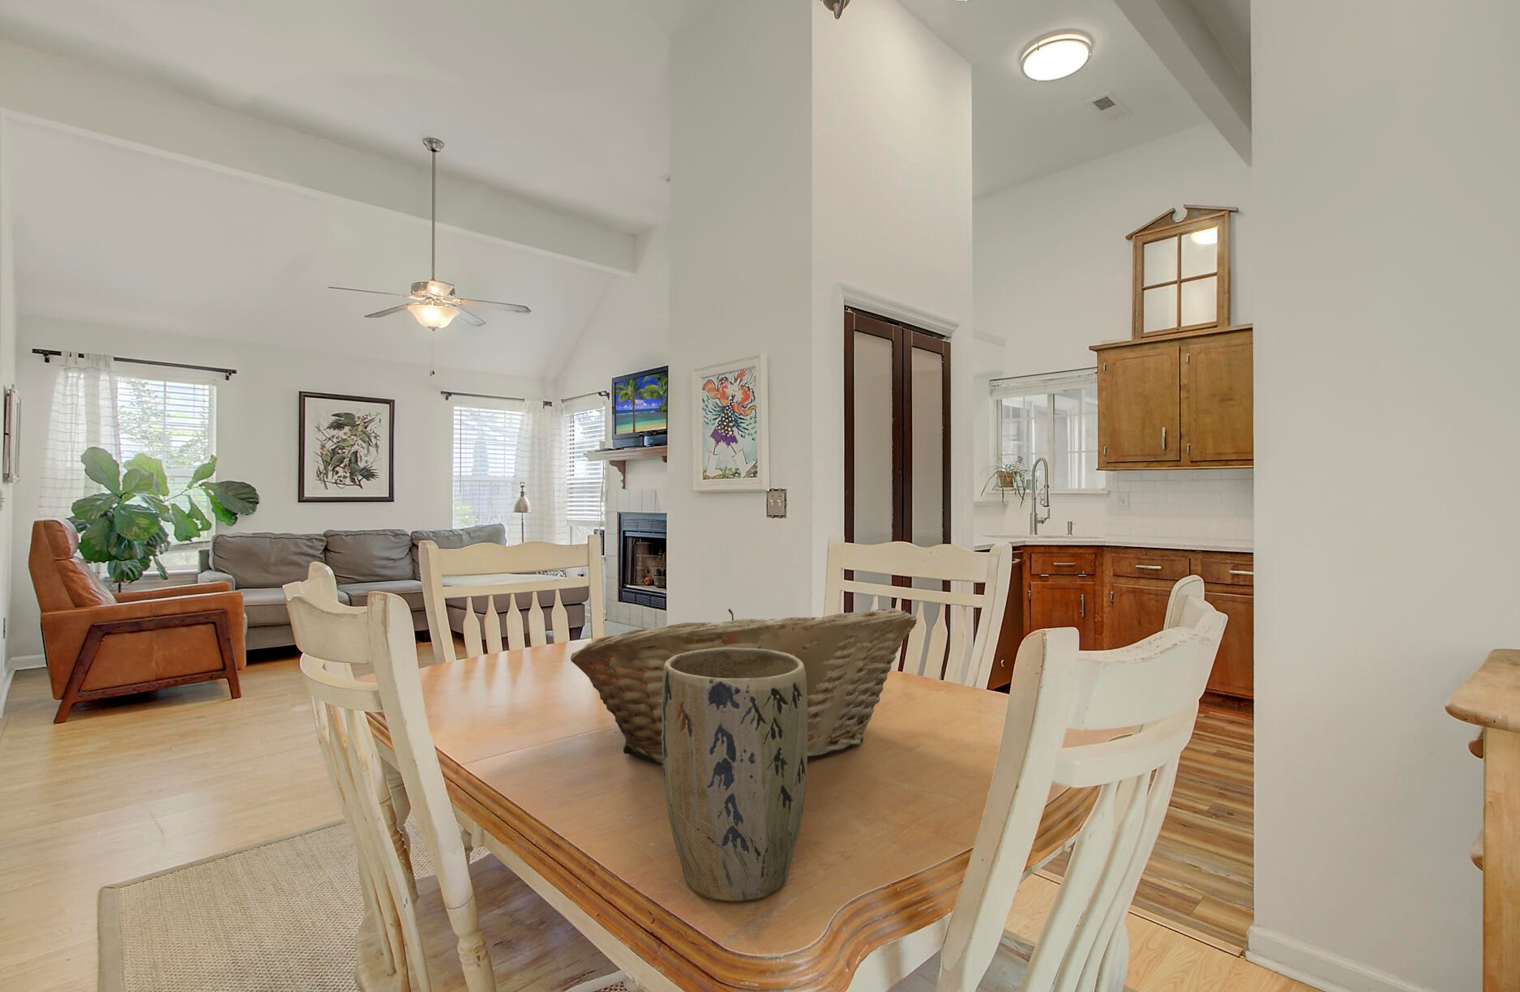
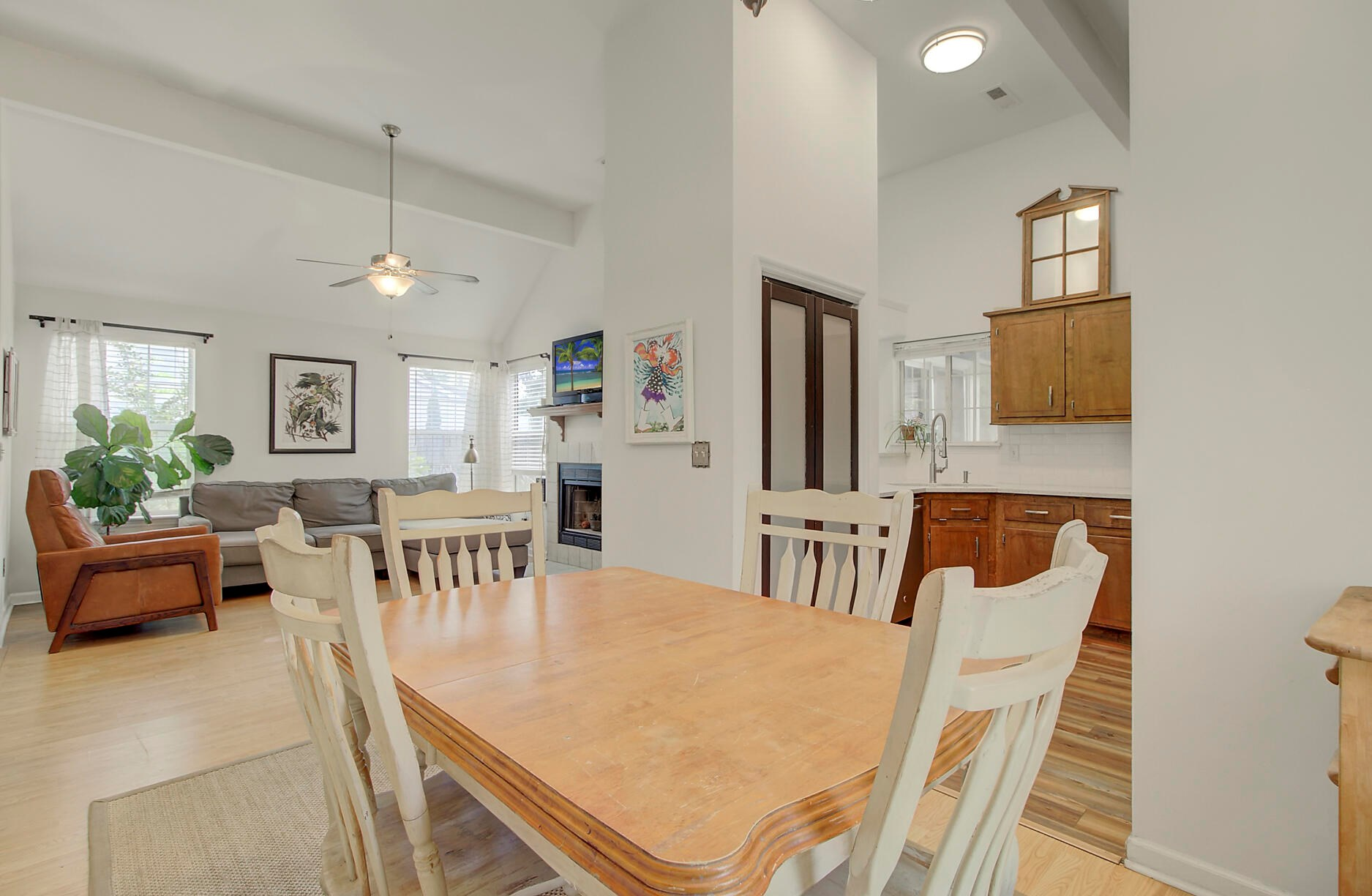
- fruit basket (748, 648)
- plant pot (735, 767)
